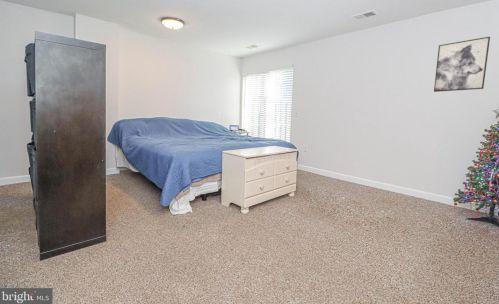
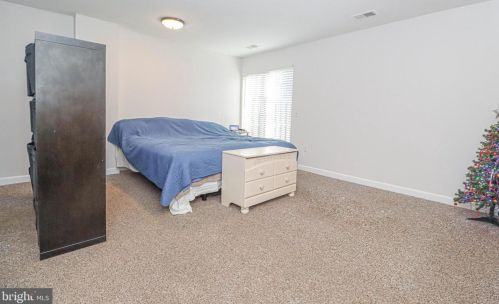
- wall art (460, 66)
